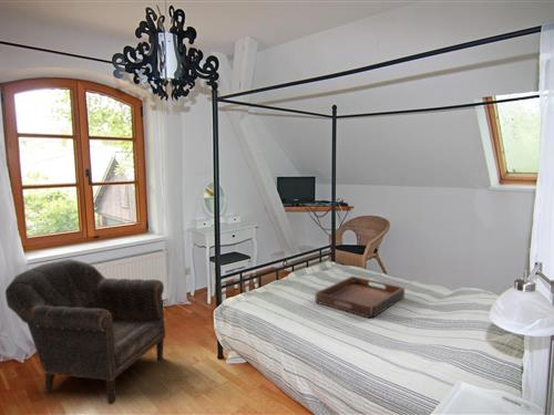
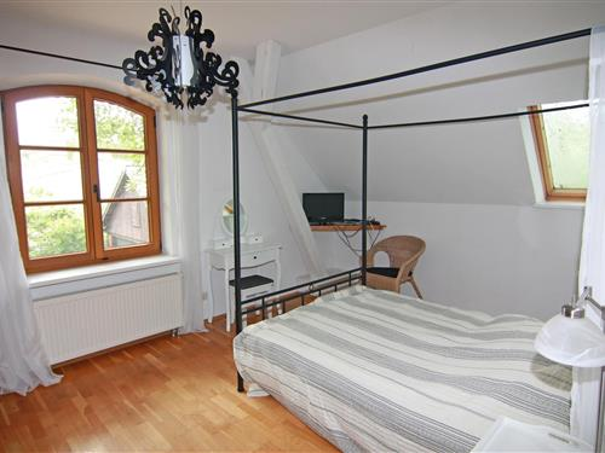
- armchair (86, 320)
- serving tray (360, 294)
